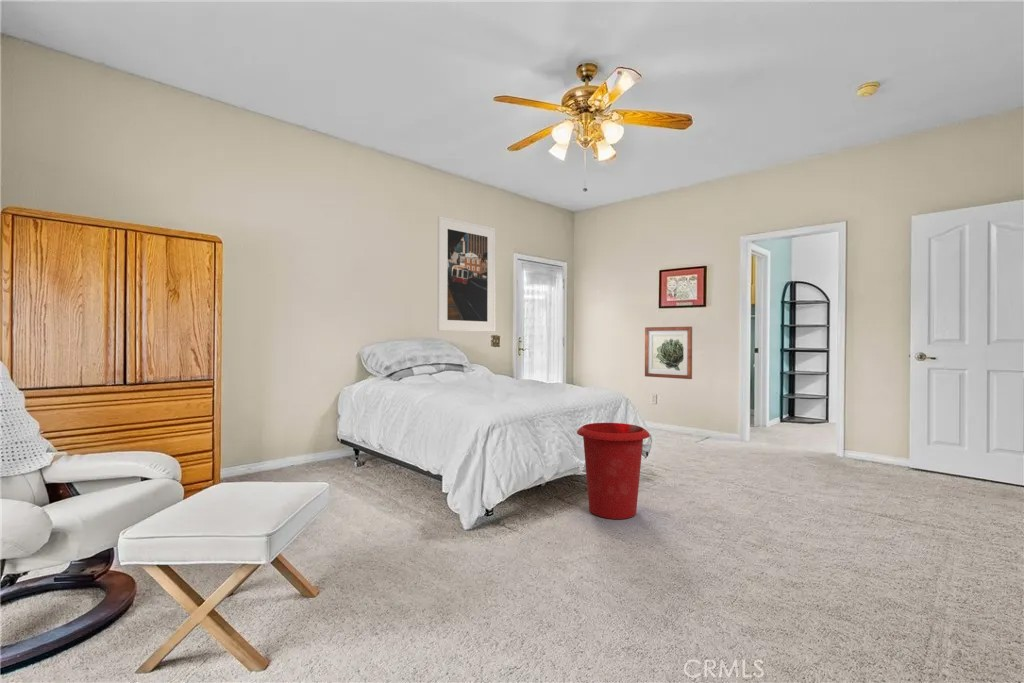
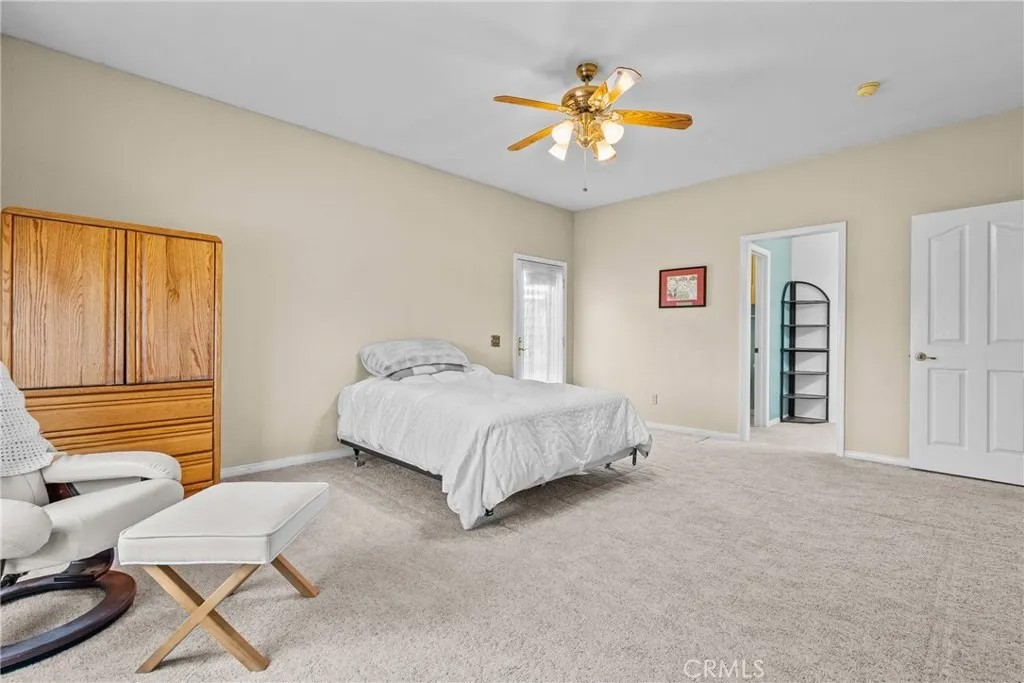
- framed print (467, 277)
- waste bin (612, 469)
- wall art (667, 352)
